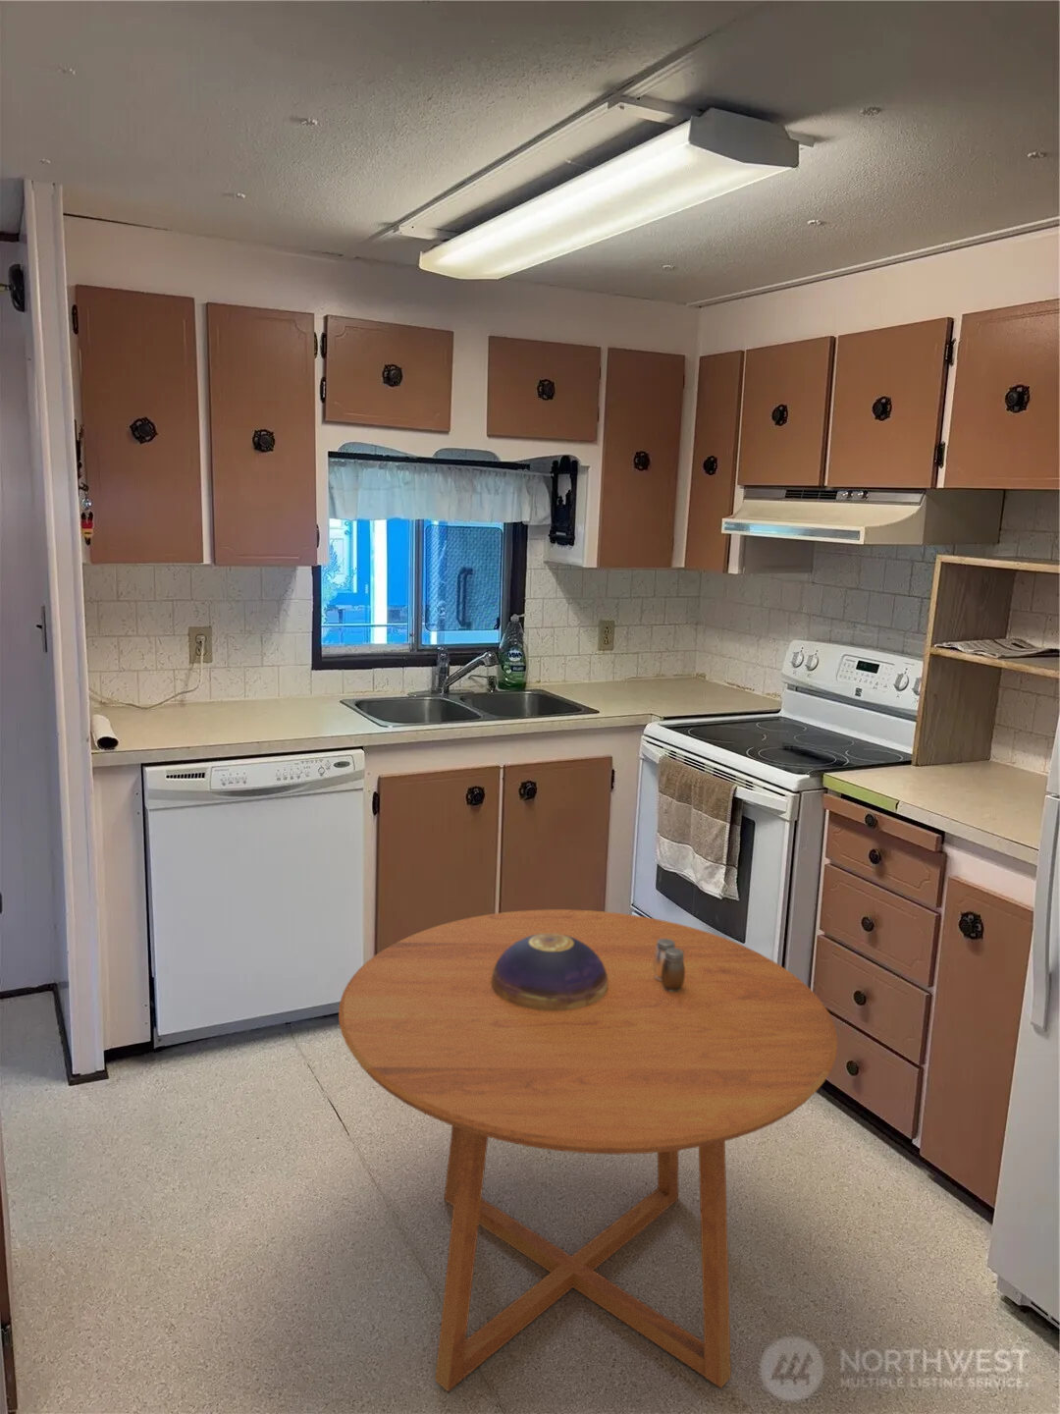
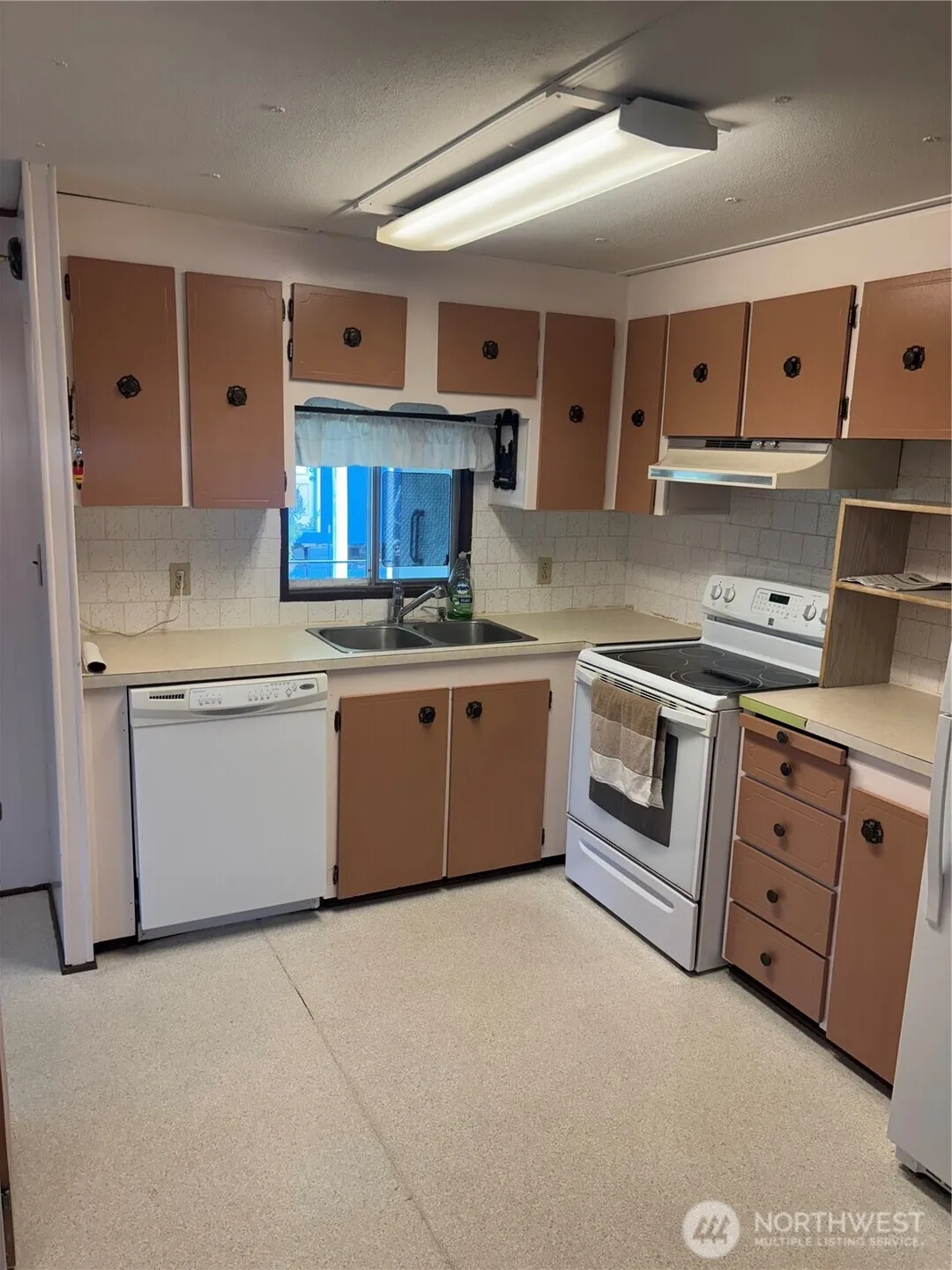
- salt and pepper shaker (668, 963)
- dining table (578, 1142)
- decorative bowl (551, 960)
